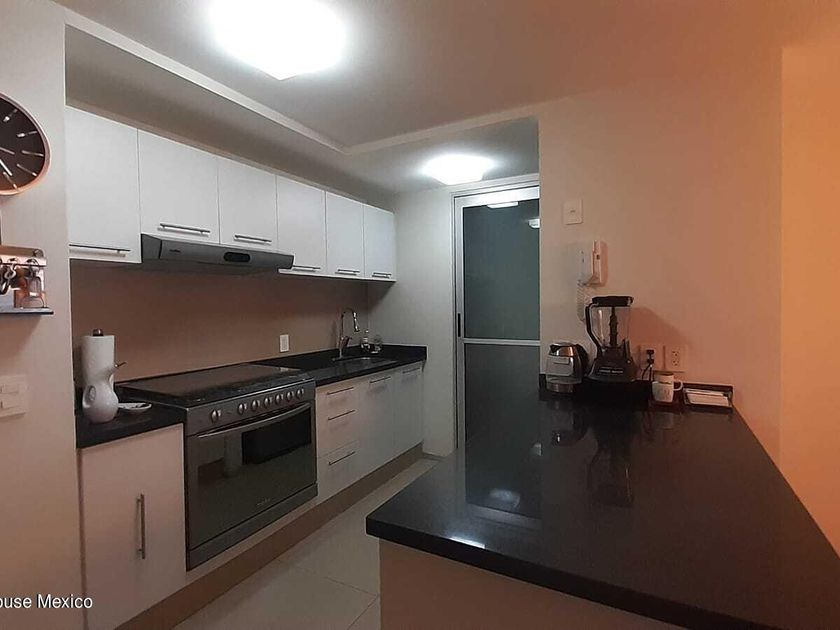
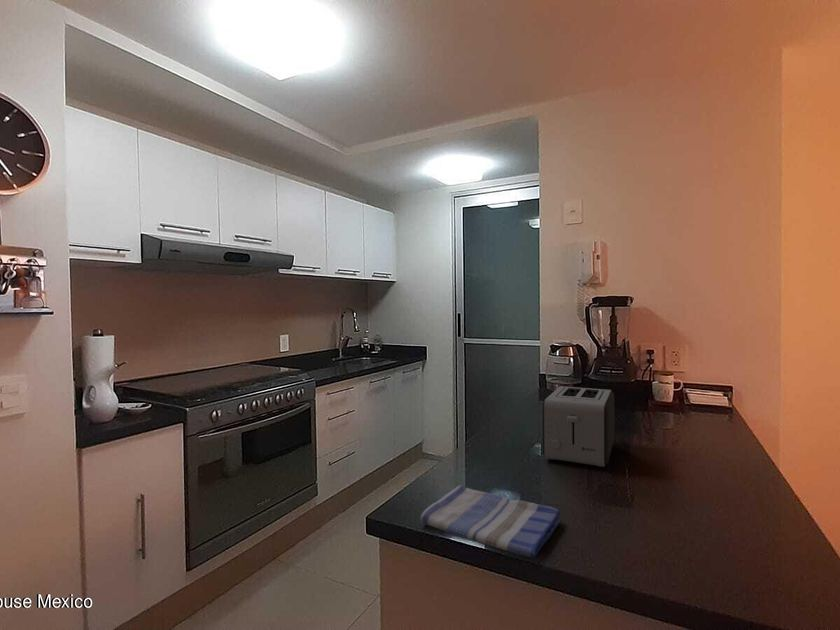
+ dish towel (490, 516)
+ toaster (579, 424)
